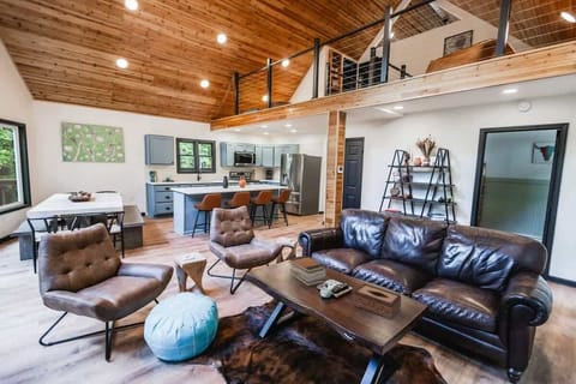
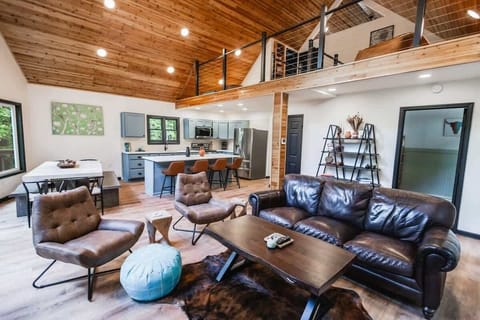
- book stack (306, 270)
- tissue box (376, 300)
